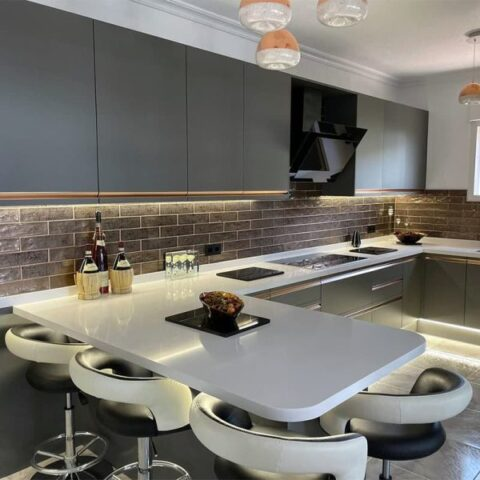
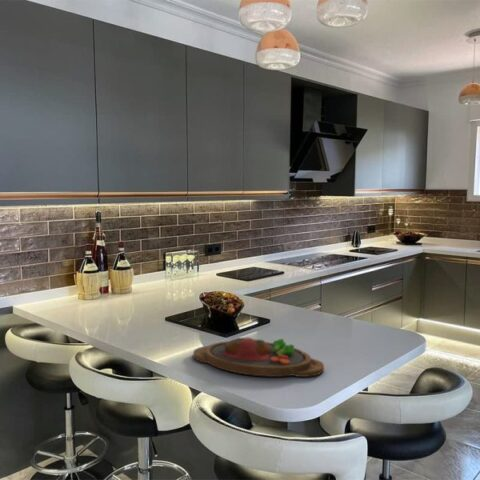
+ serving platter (256, 350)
